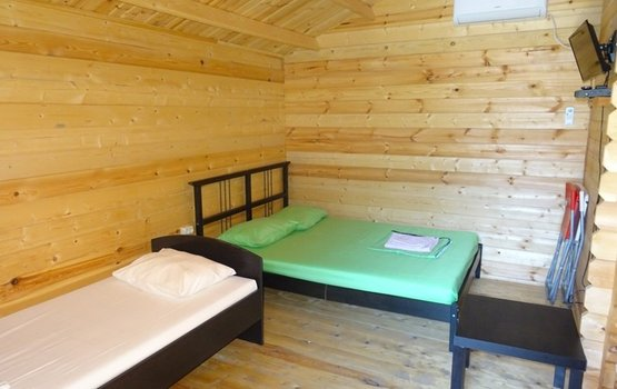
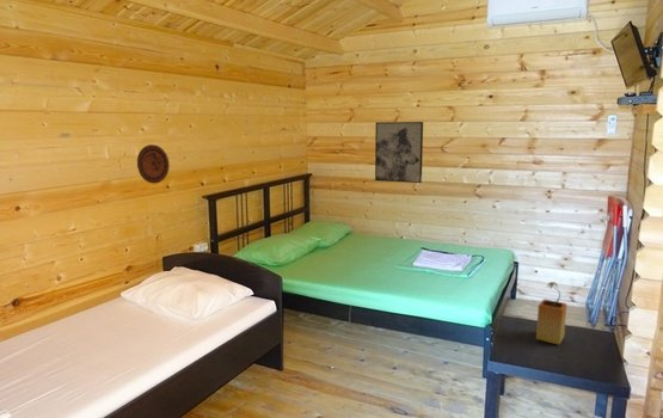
+ wall art (398, 152)
+ potted plant (552, 311)
+ decorative plate (153, 164)
